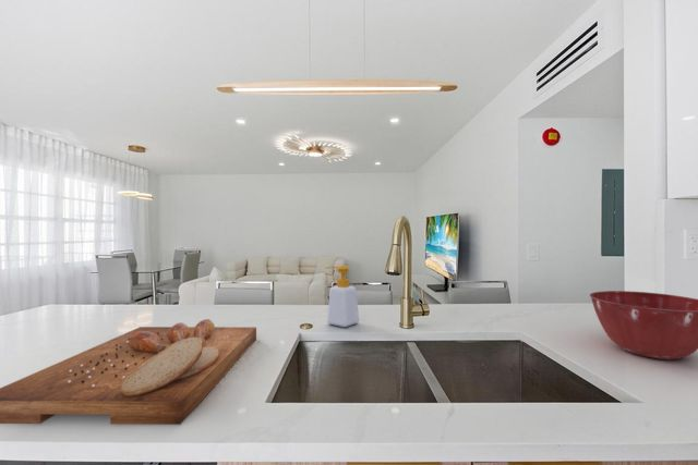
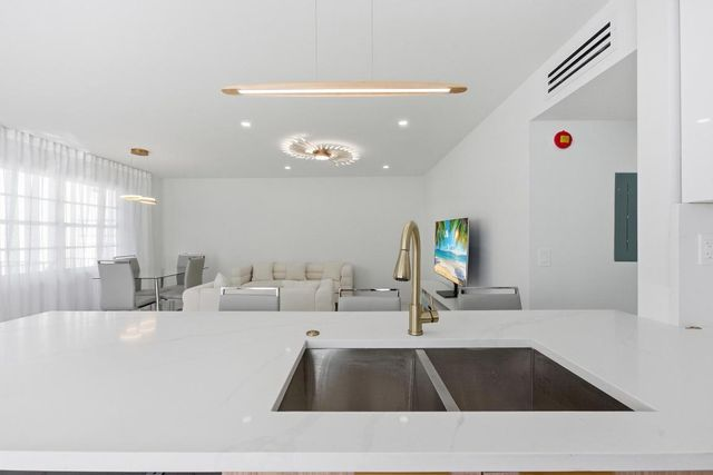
- soap bottle (338, 293)
- cutting board (154, 351)
- mixing bowl (649, 325)
